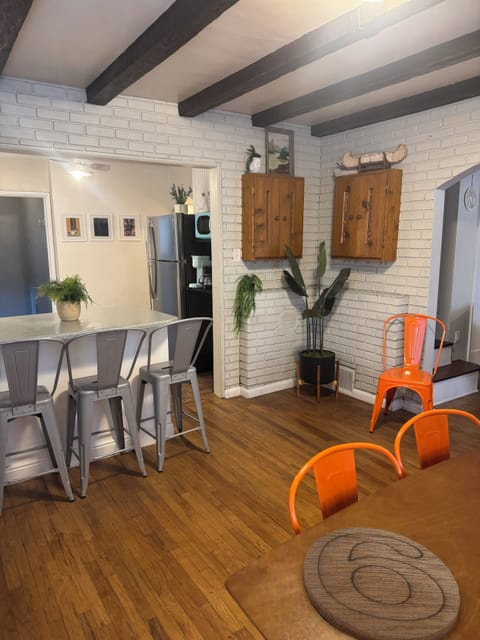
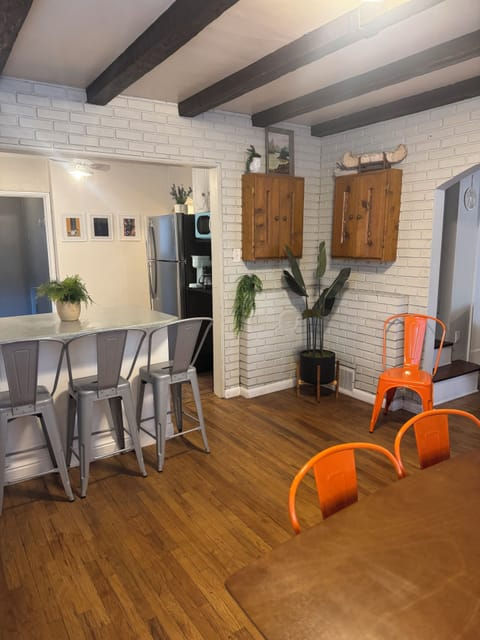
- cutting board (377, 578)
